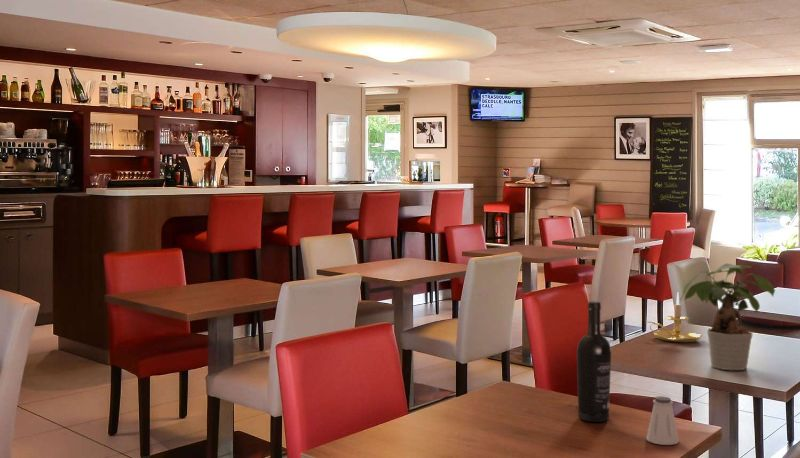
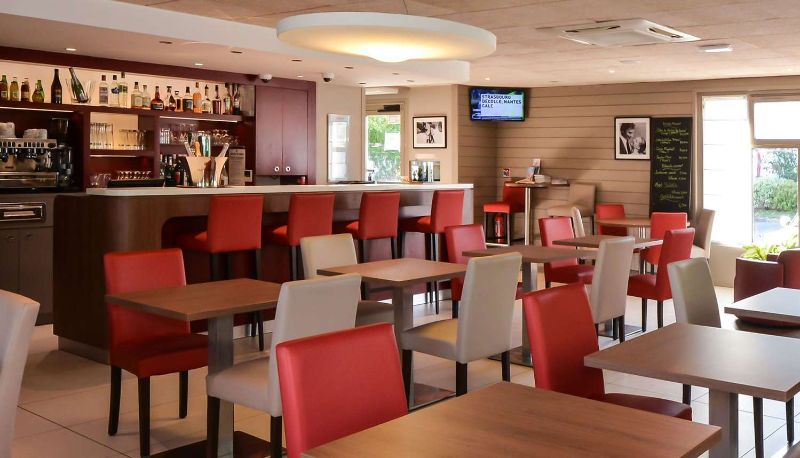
- wine bottle (593, 360)
- potted plant (728, 313)
- saltshaker (662, 419)
- candle holder (674, 315)
